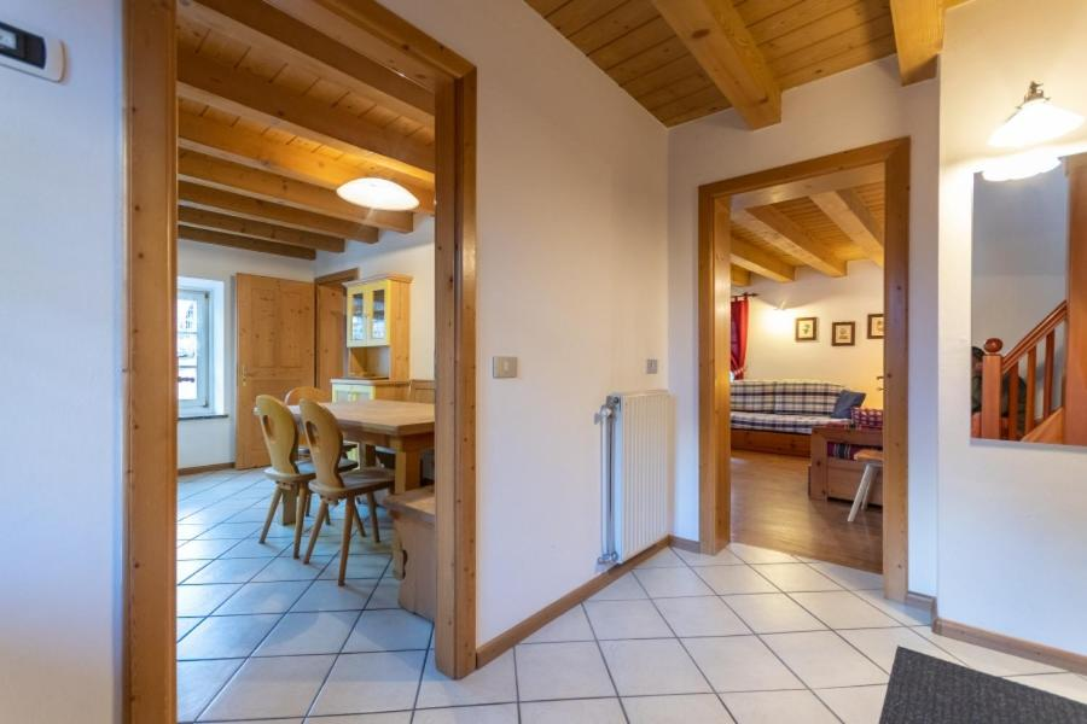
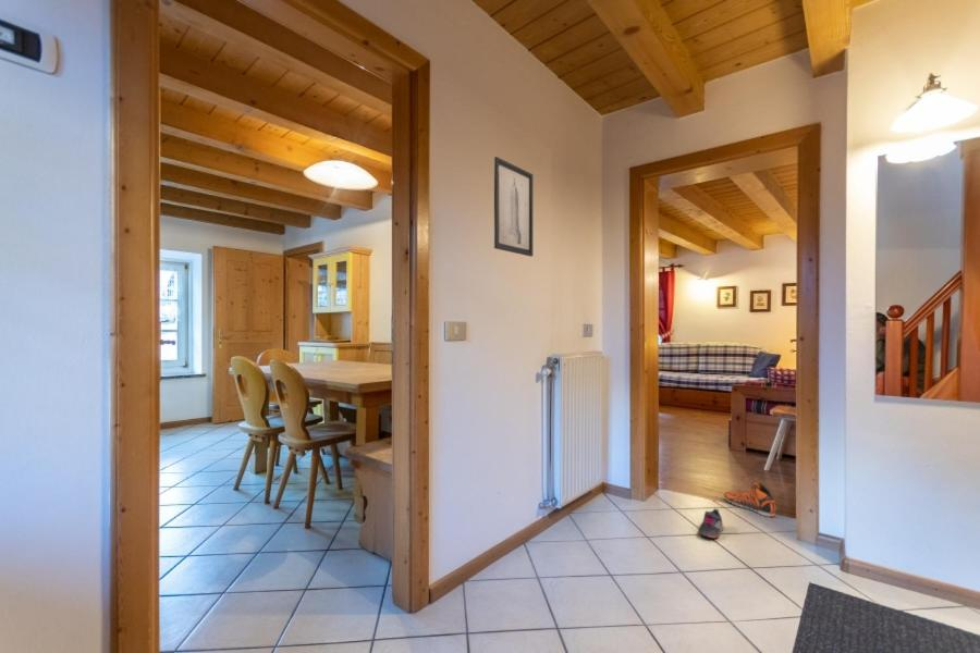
+ sneaker (749, 494)
+ wall art (514, 209)
+ shoe (710, 522)
